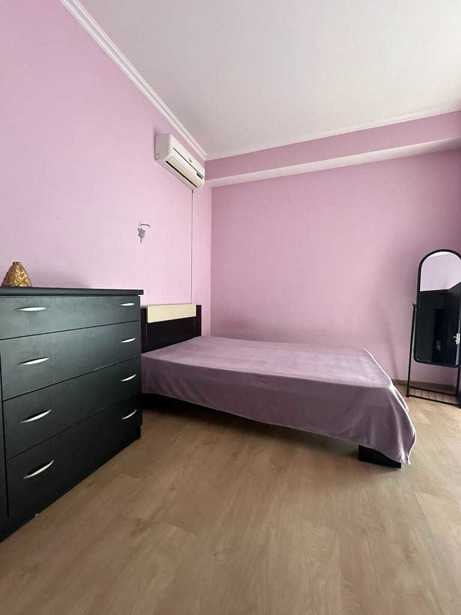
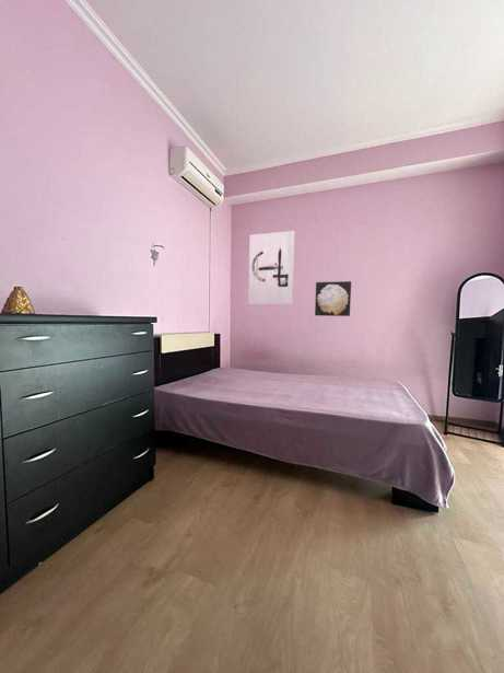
+ wall art (332, 299)
+ wall art (270, 269)
